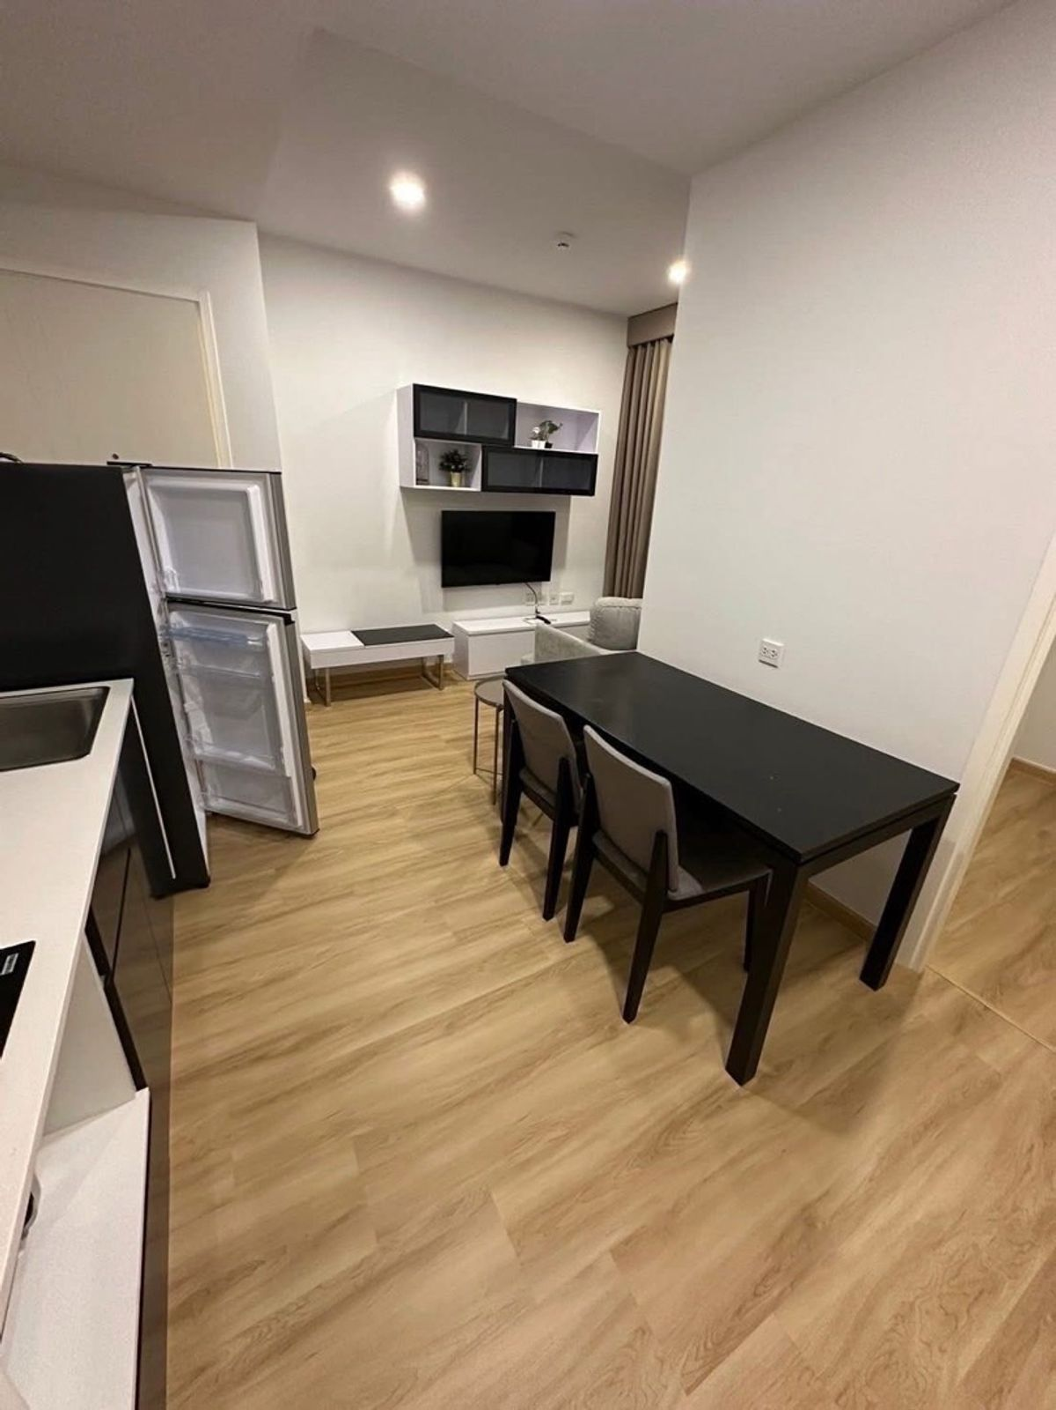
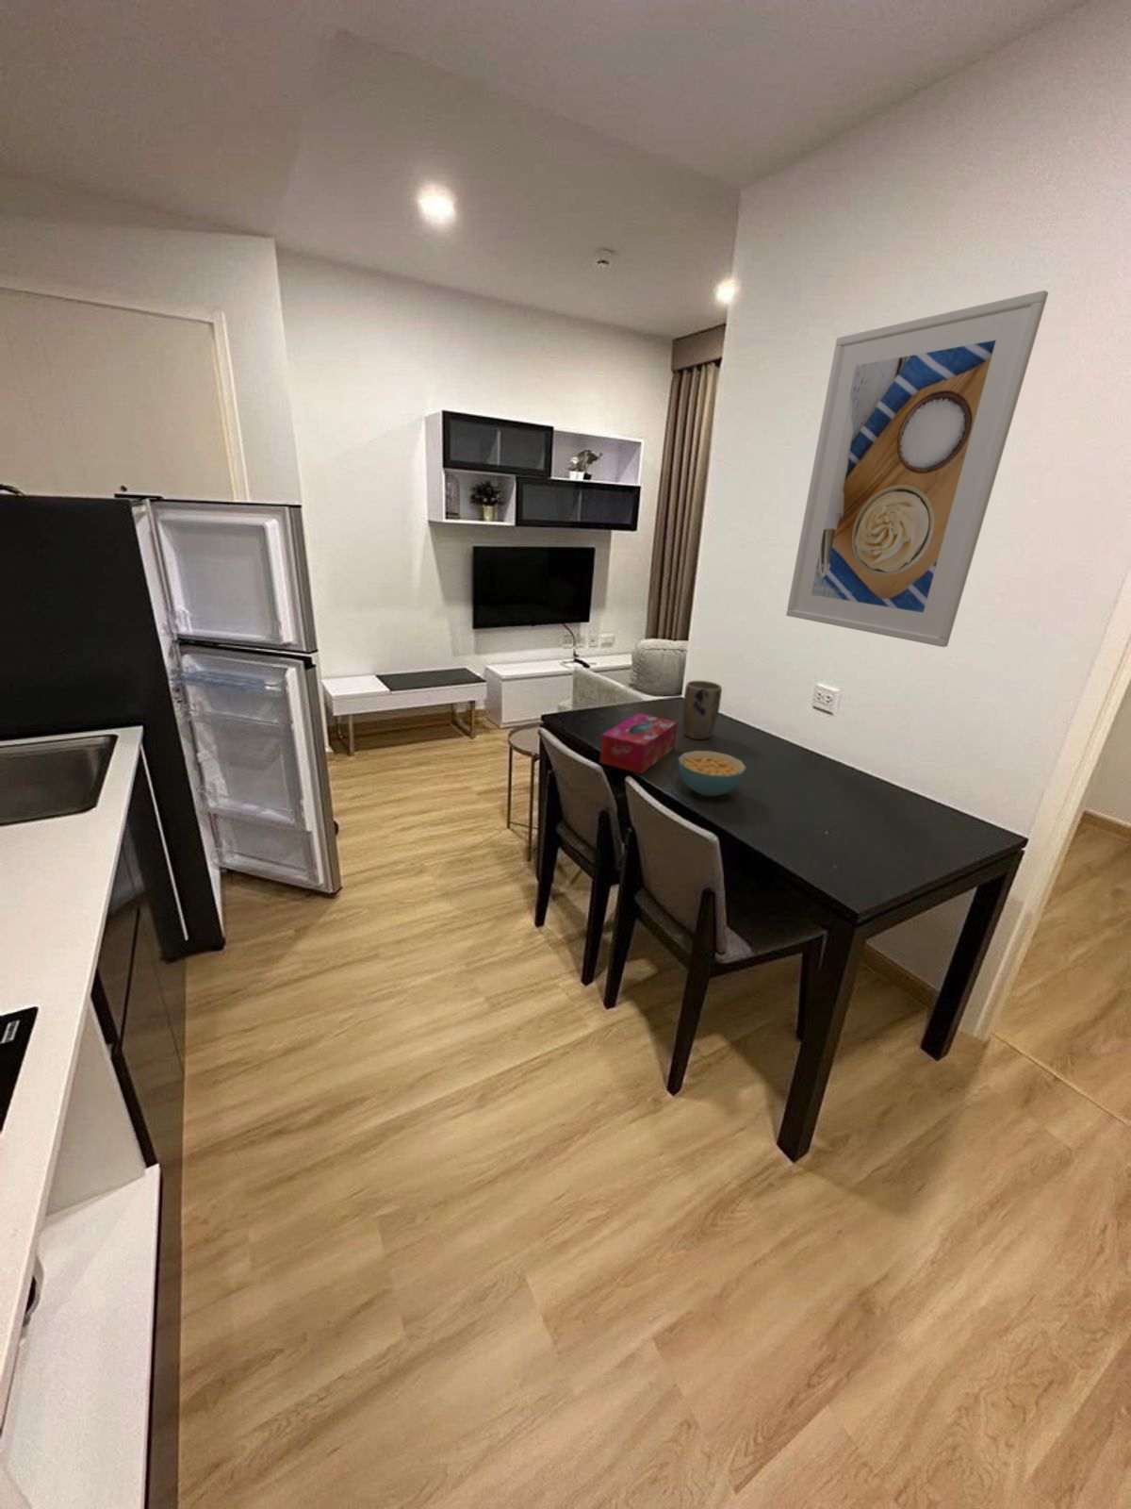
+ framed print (890, 487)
+ plant pot (700, 711)
+ tissue box (640, 741)
+ cereal bowl (709, 777)
